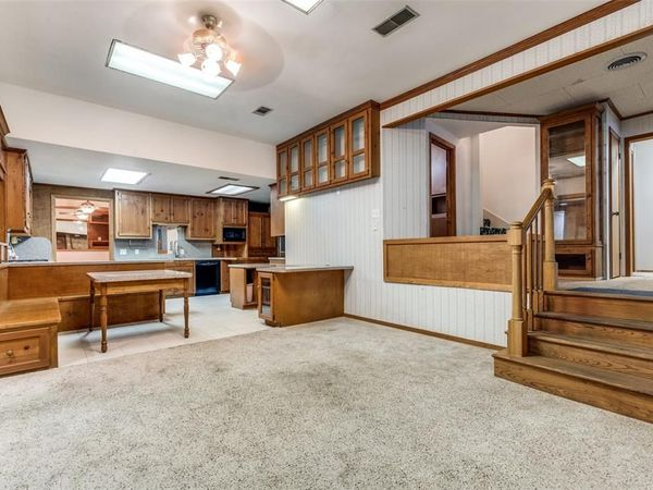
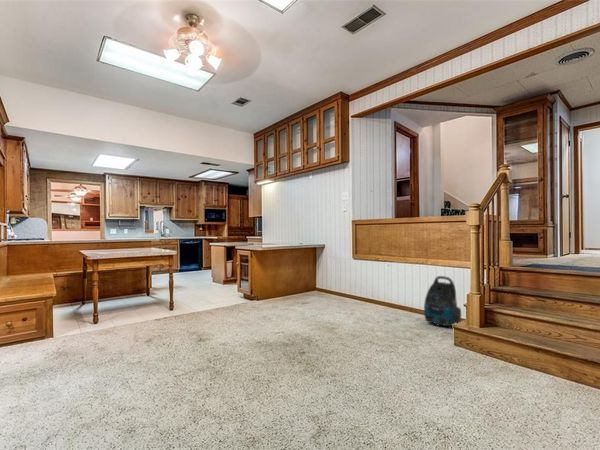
+ vacuum cleaner (440, 300)
